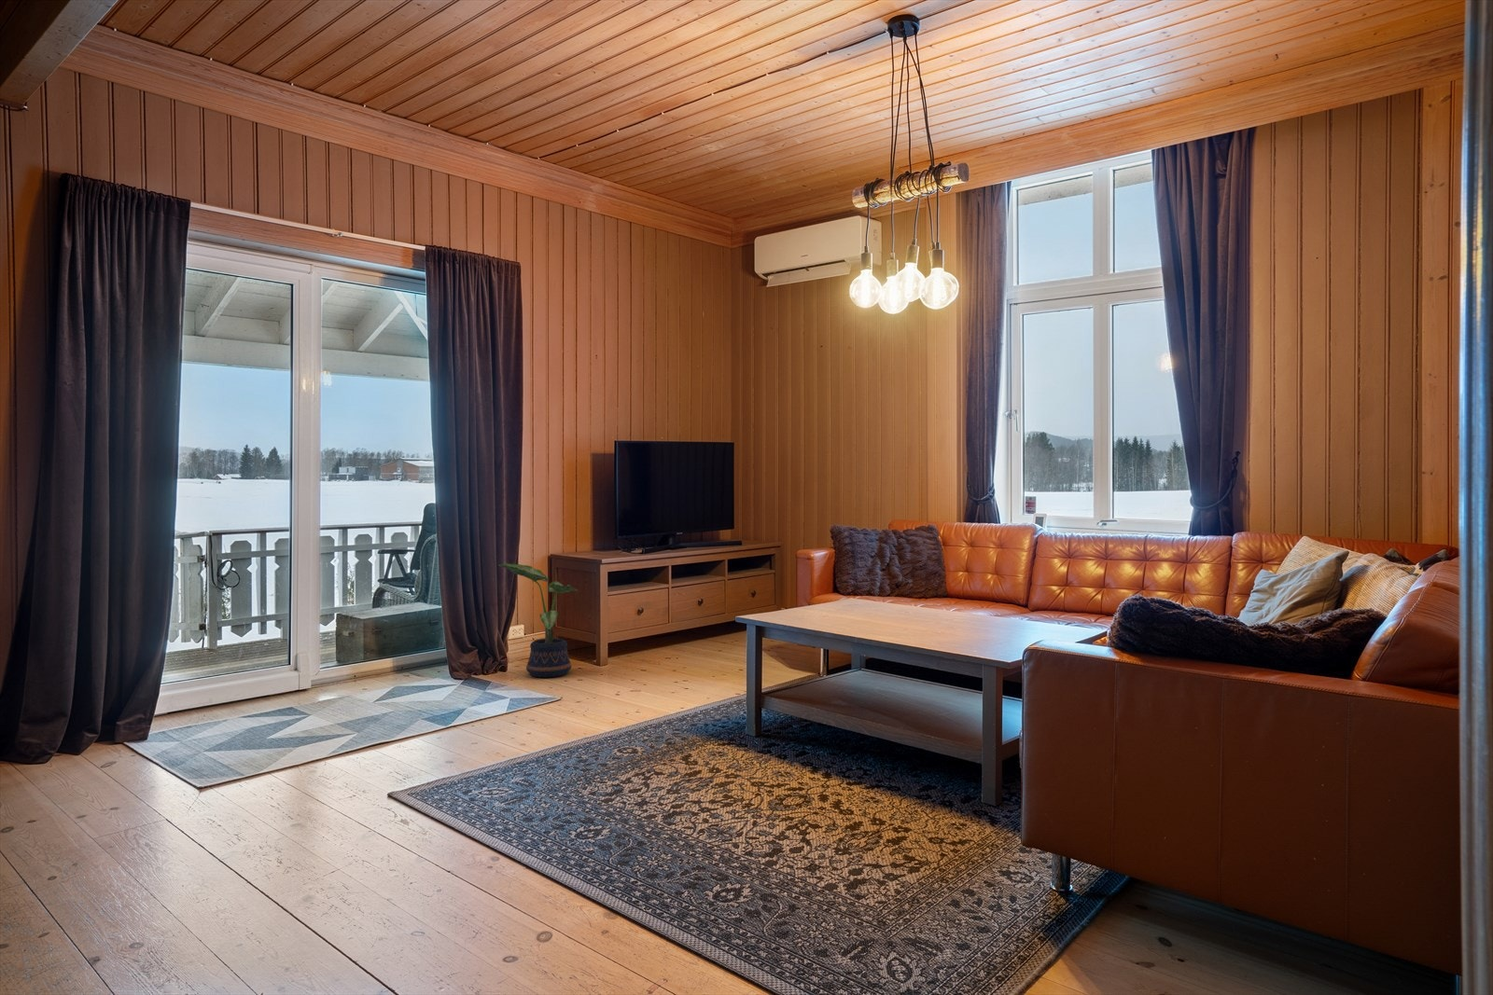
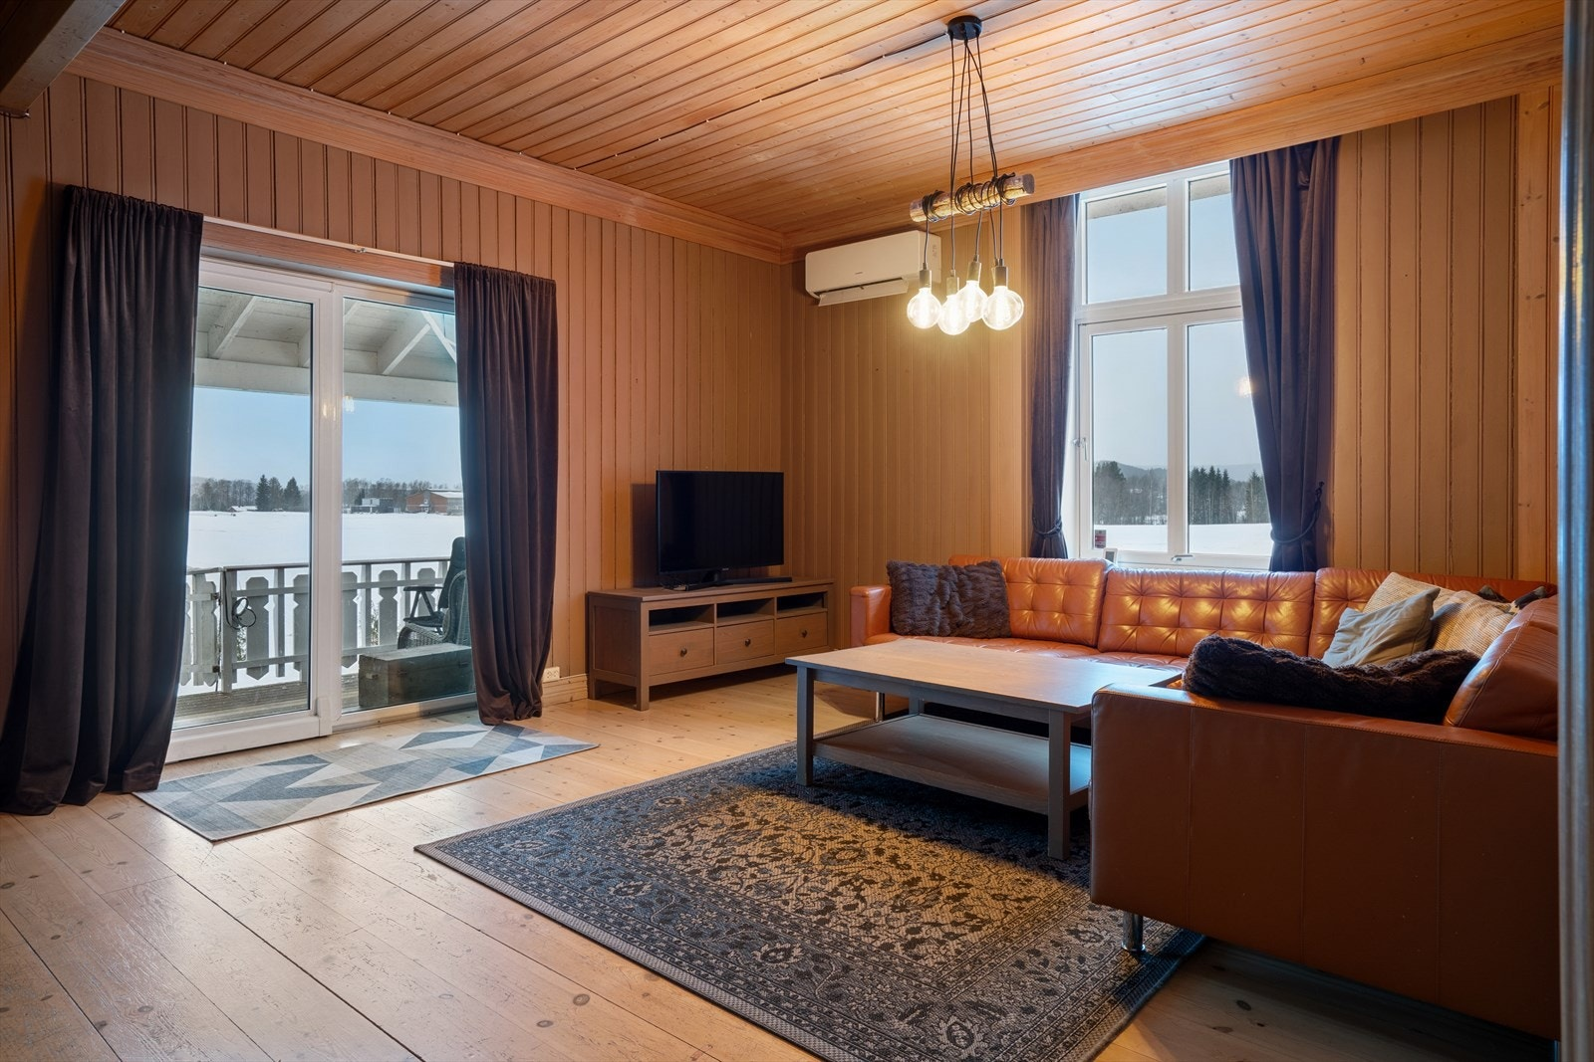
- potted plant (551, 616)
